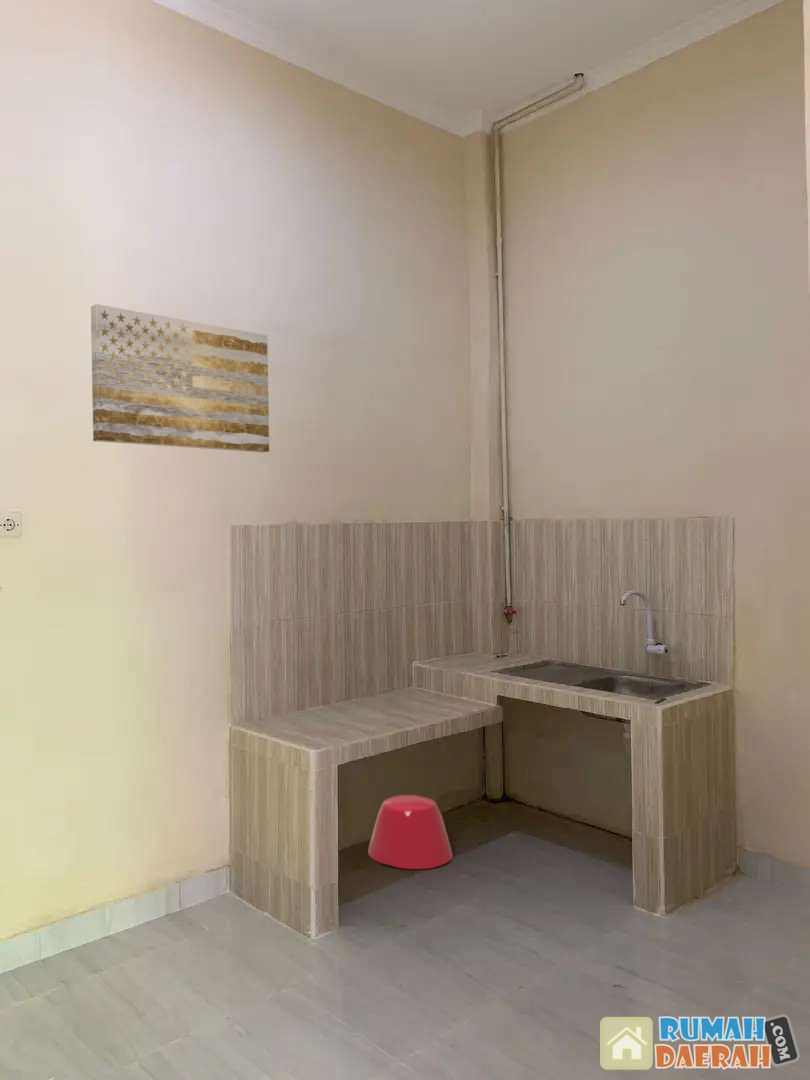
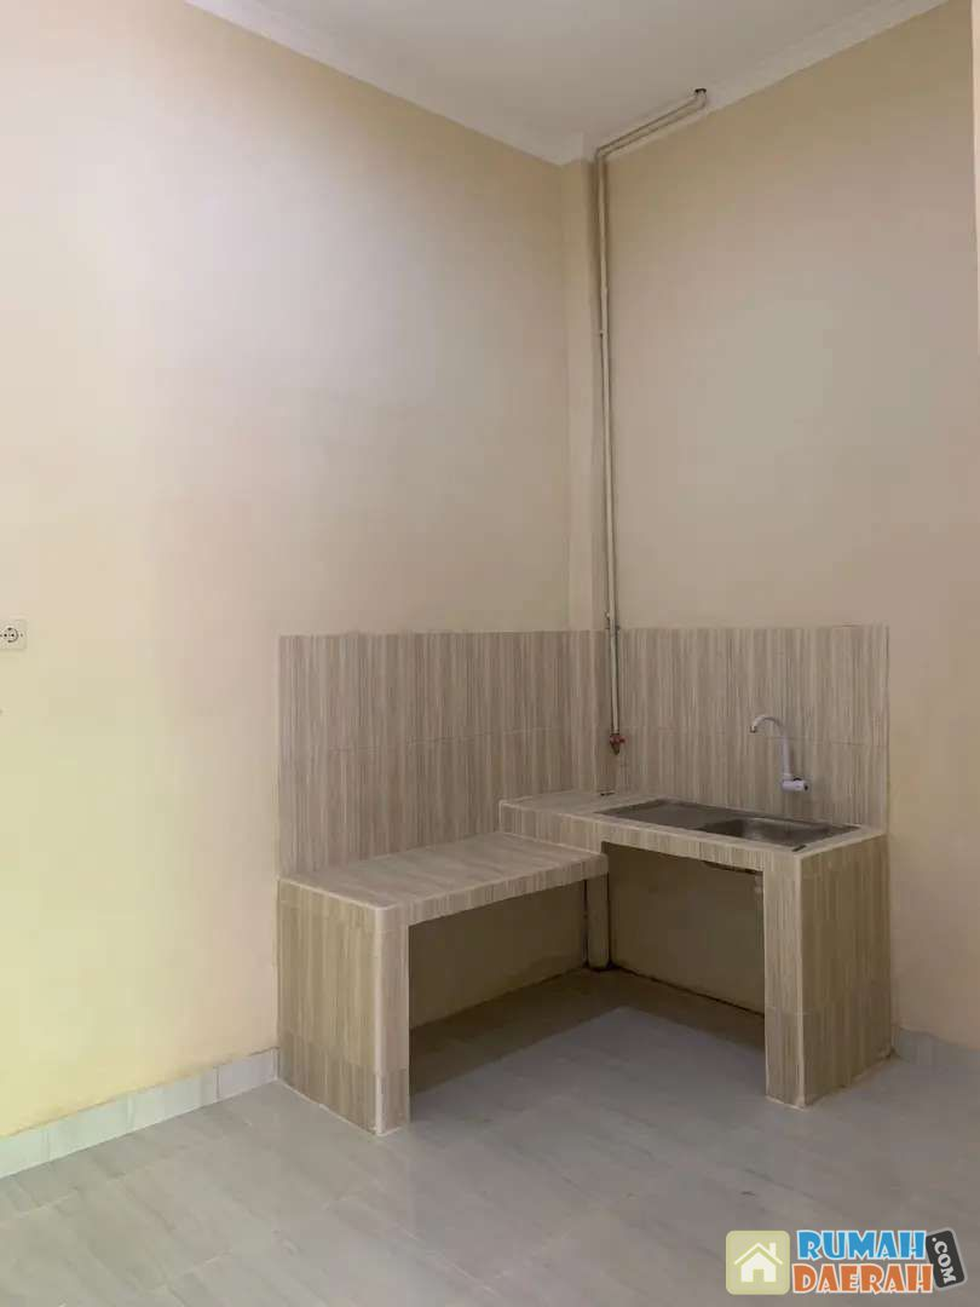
- wall art (186, 384)
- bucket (409, 826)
